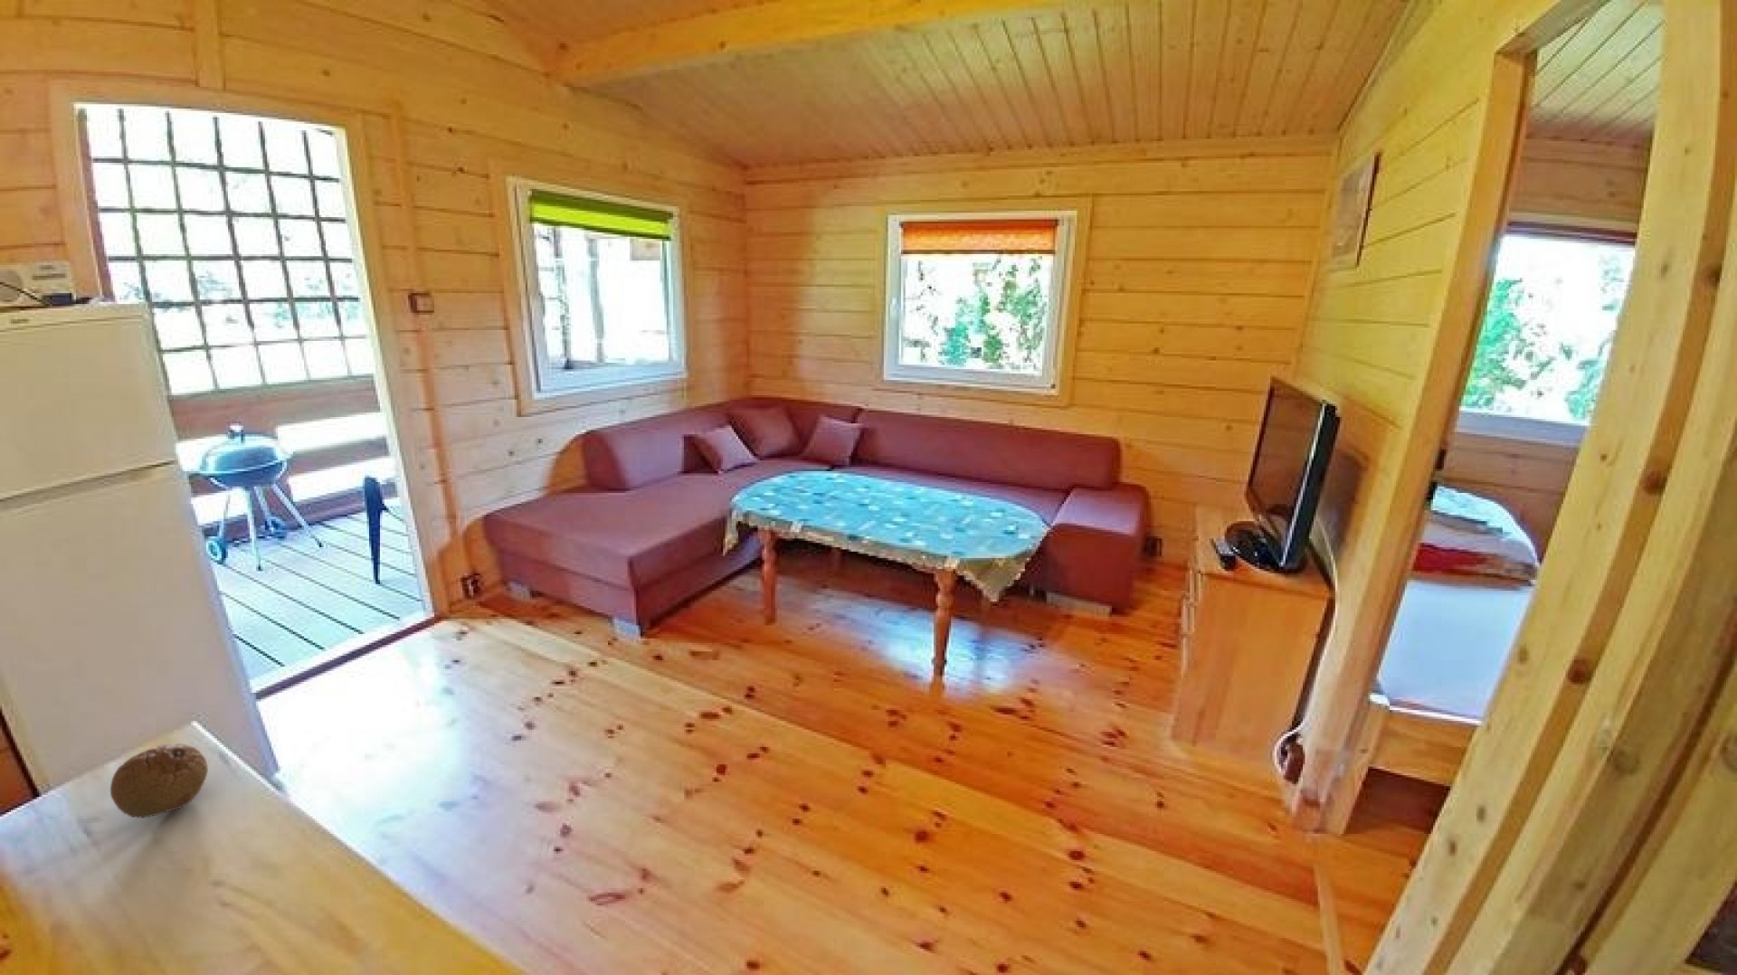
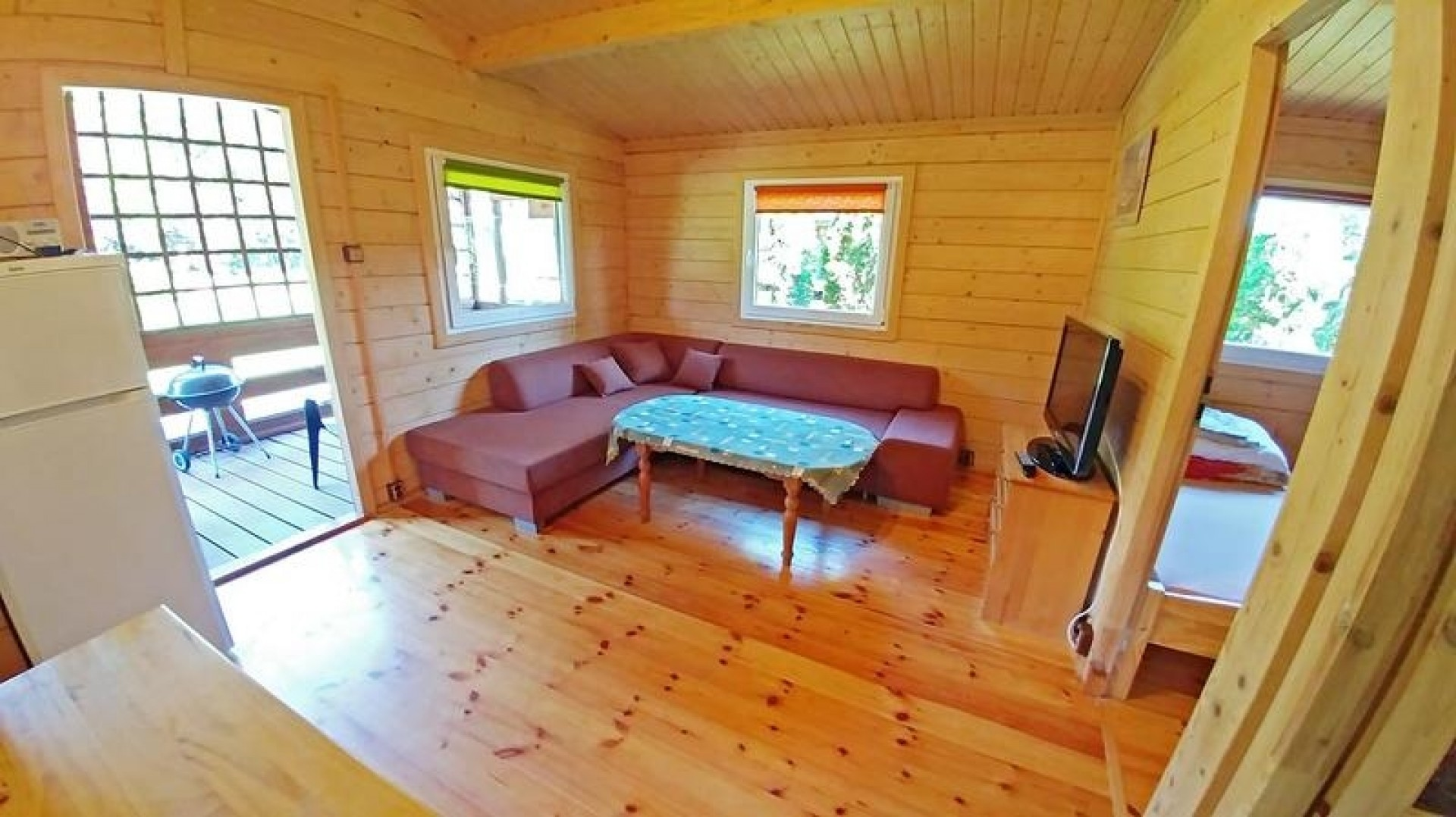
- fruit (160, 778)
